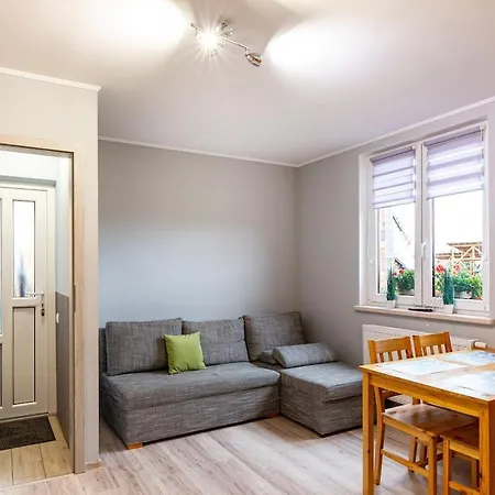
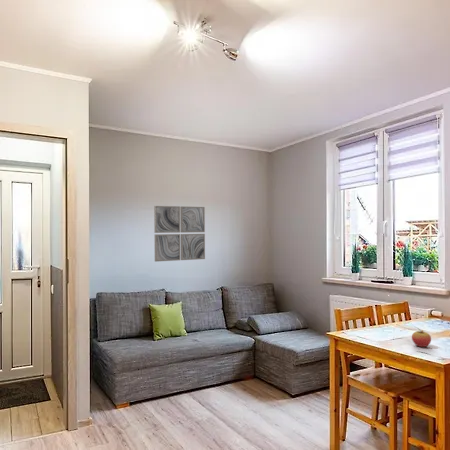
+ wall art (179, 232)
+ fruit (421, 337)
